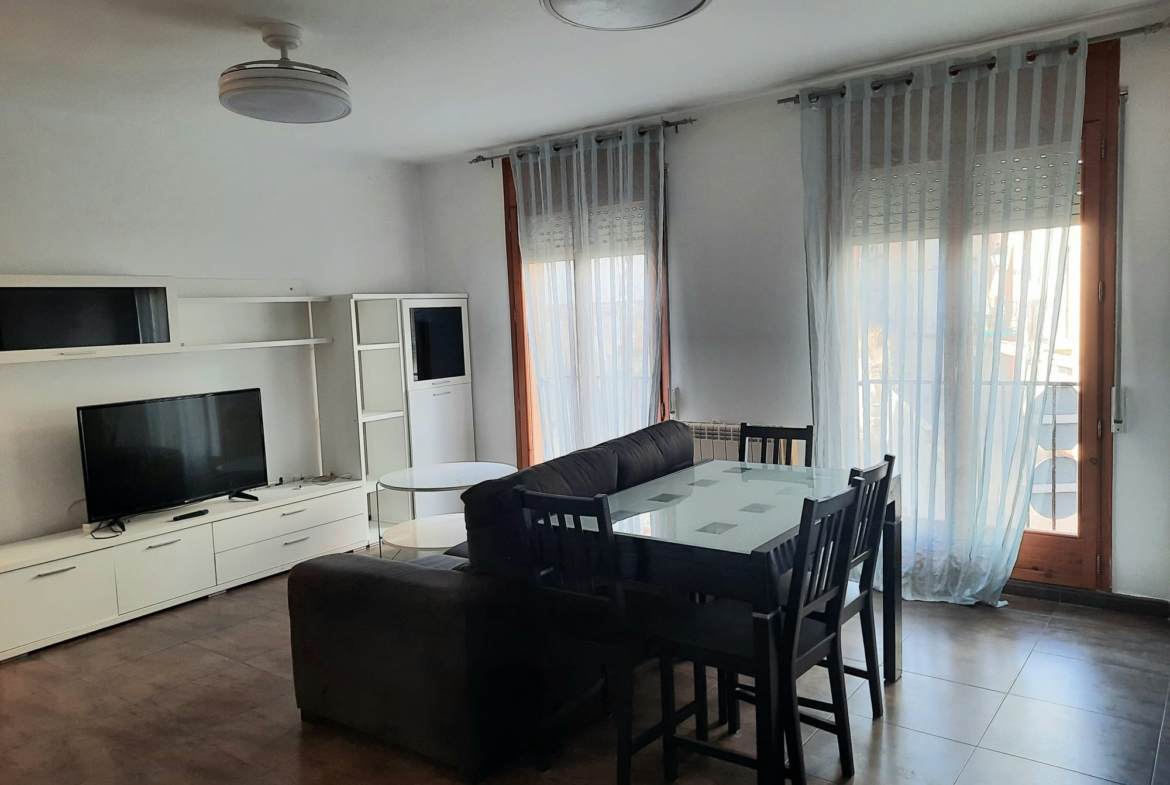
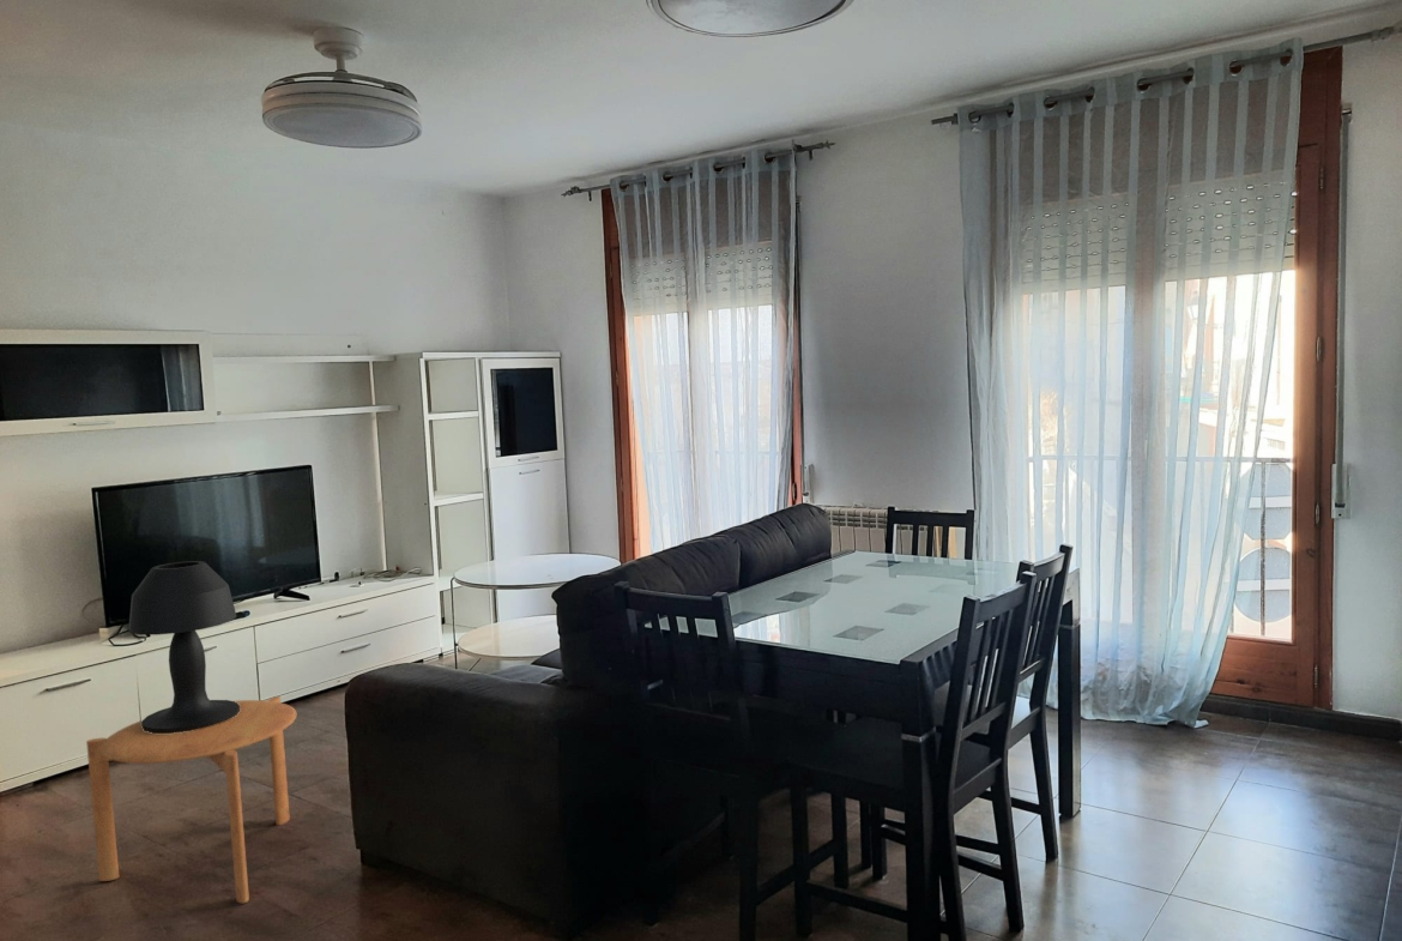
+ table lamp (185, 641)
+ side table (228, 796)
